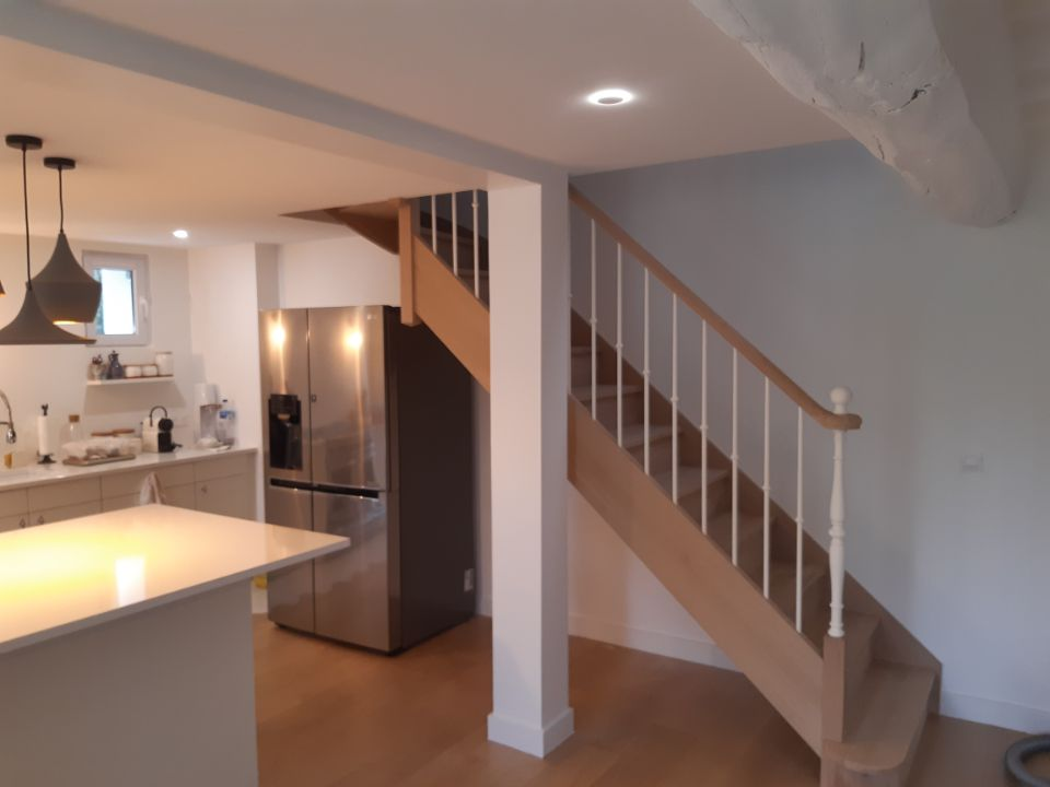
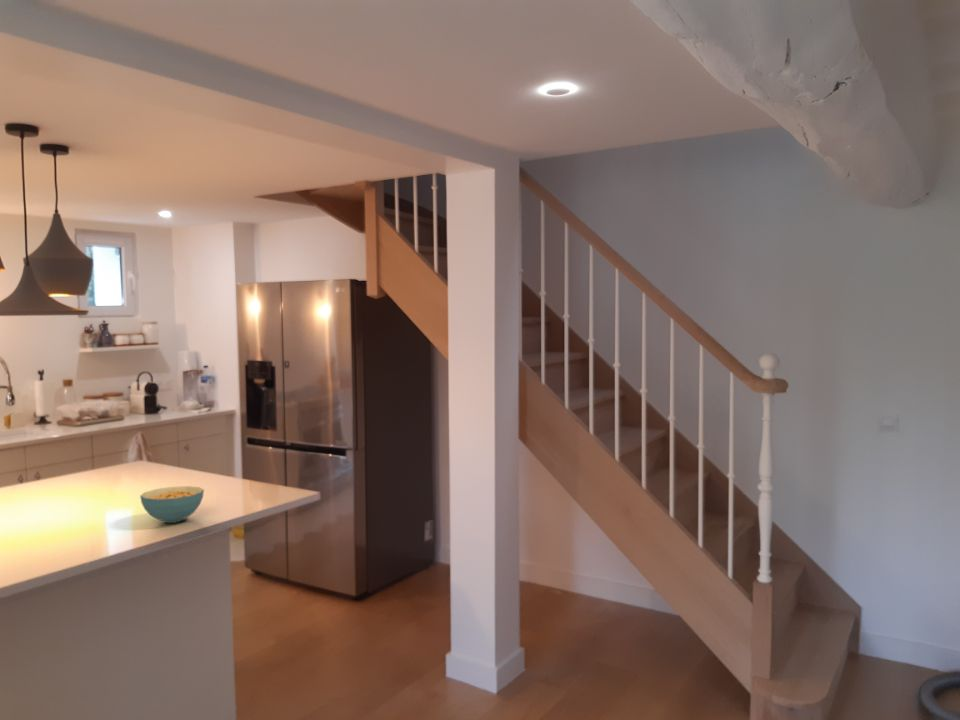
+ cereal bowl (173, 506)
